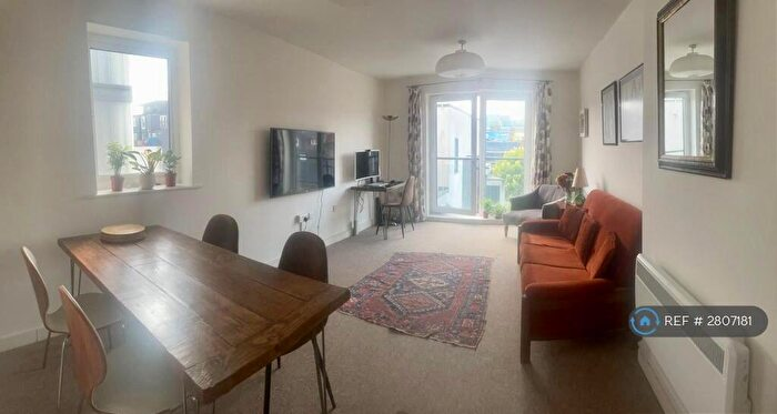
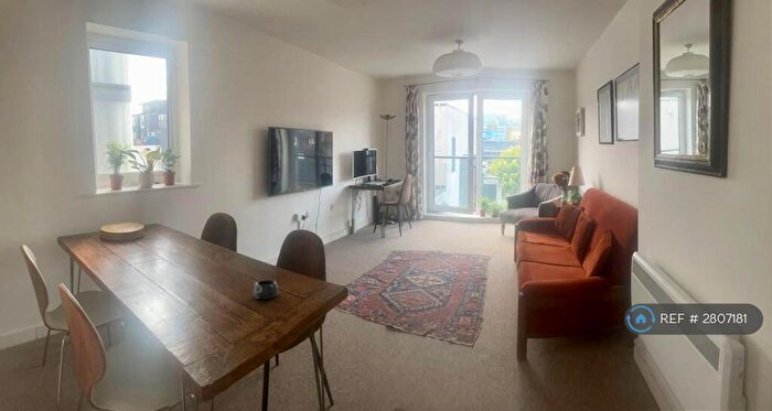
+ mug (267, 290)
